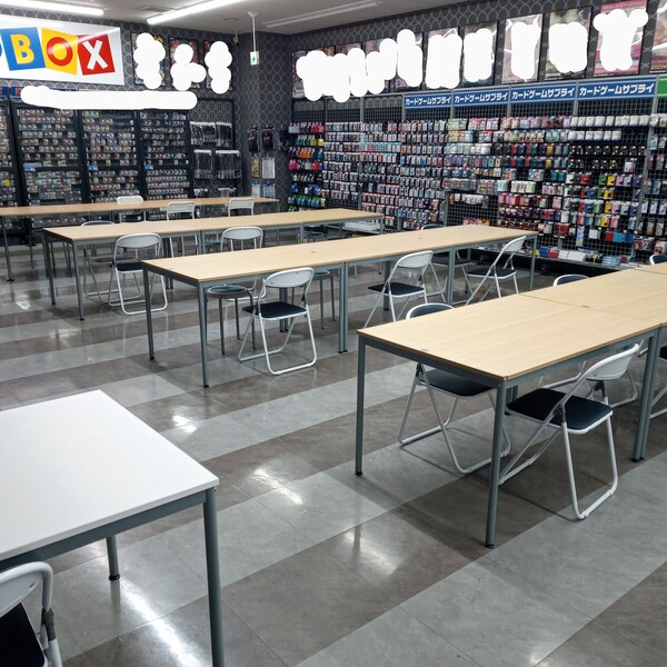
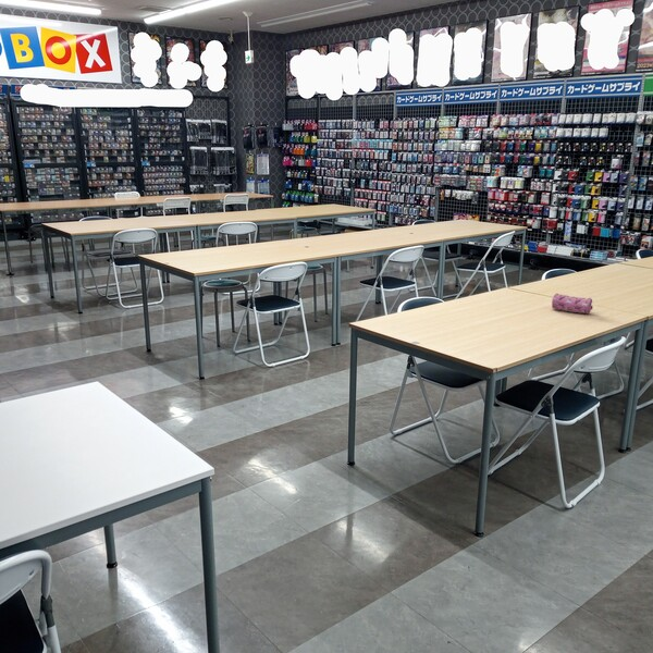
+ pencil case (571, 303)
